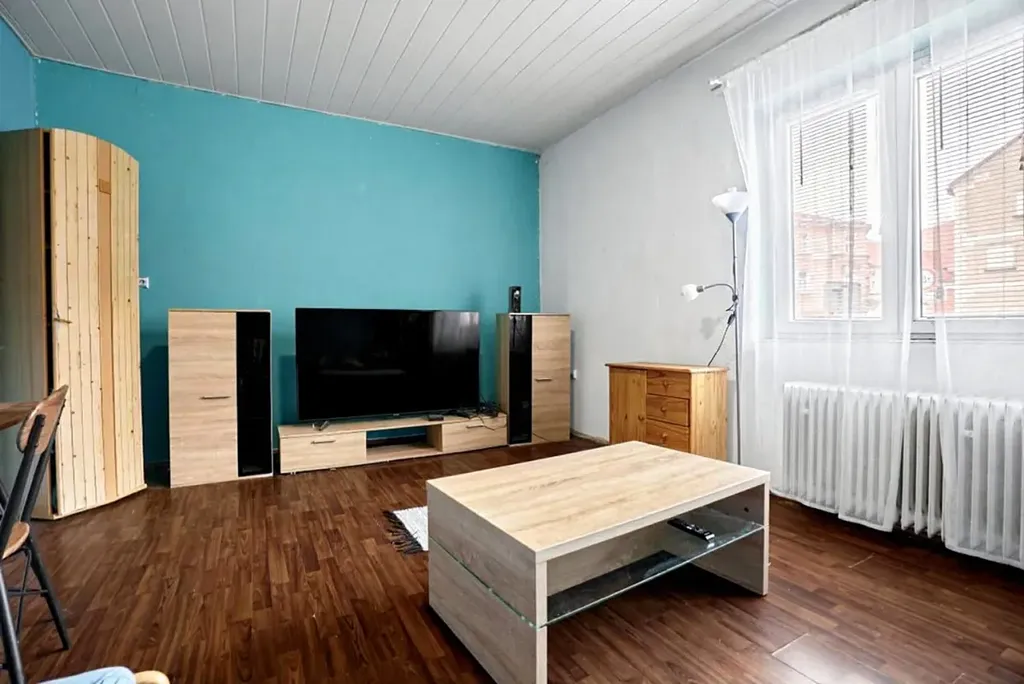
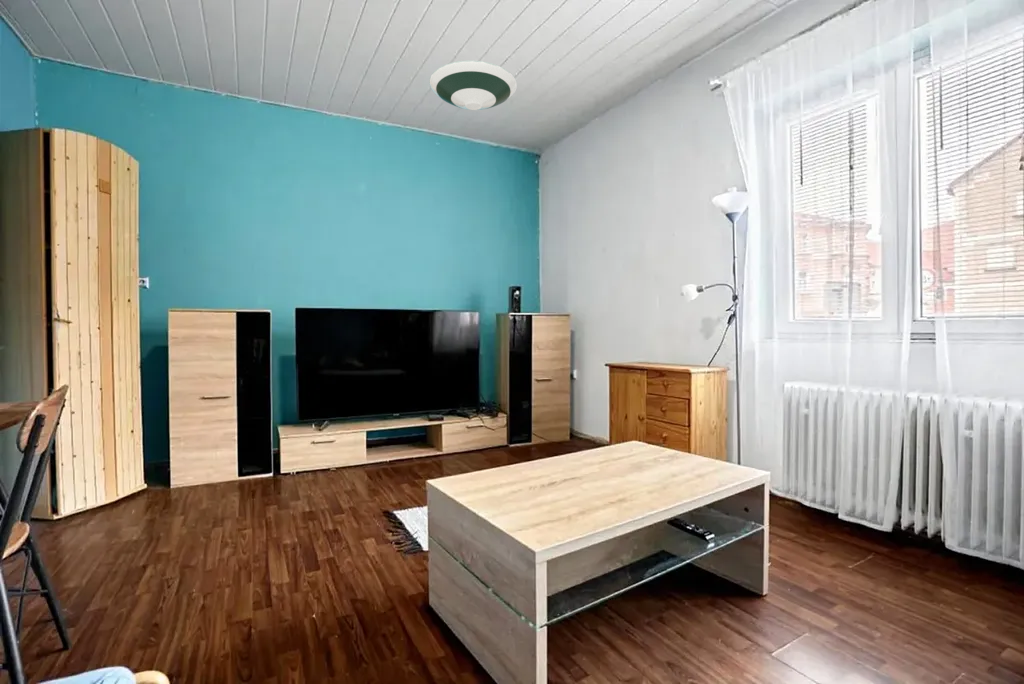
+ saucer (473, 95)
